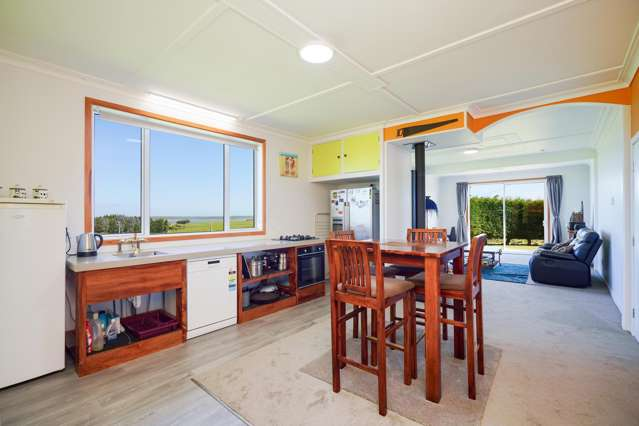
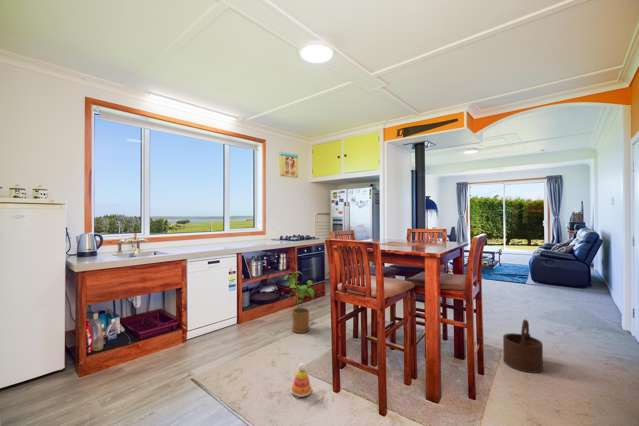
+ house plant (300, 300)
+ stacking toy (301, 377)
+ wooden bucket (522, 342)
